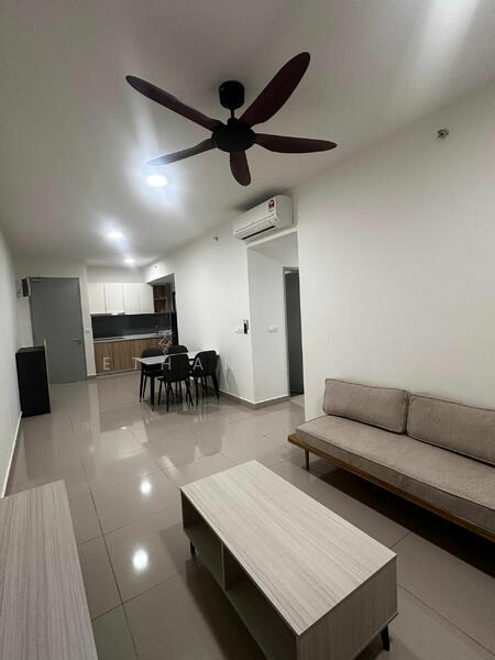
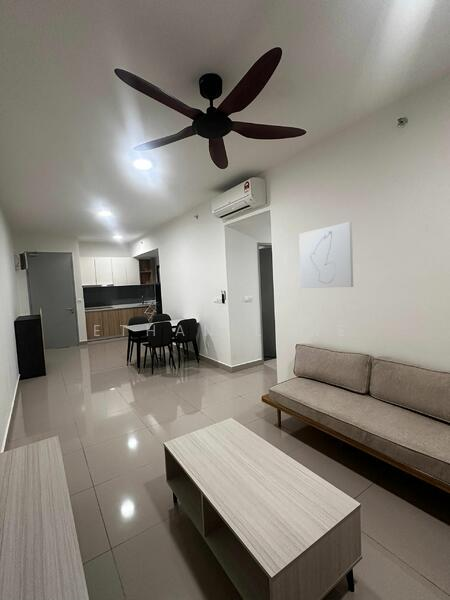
+ wall art (324, 258)
